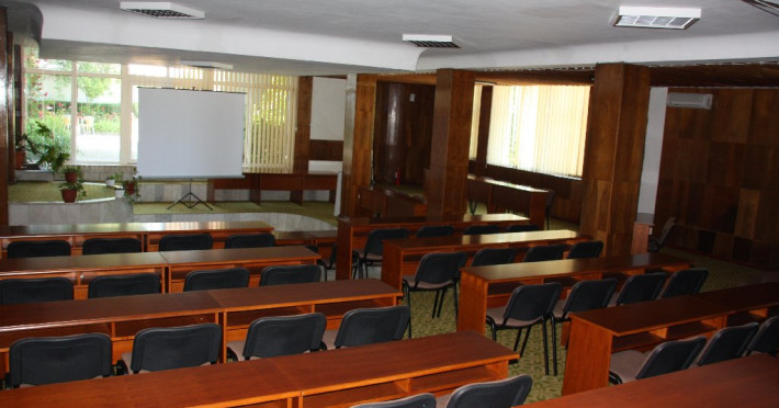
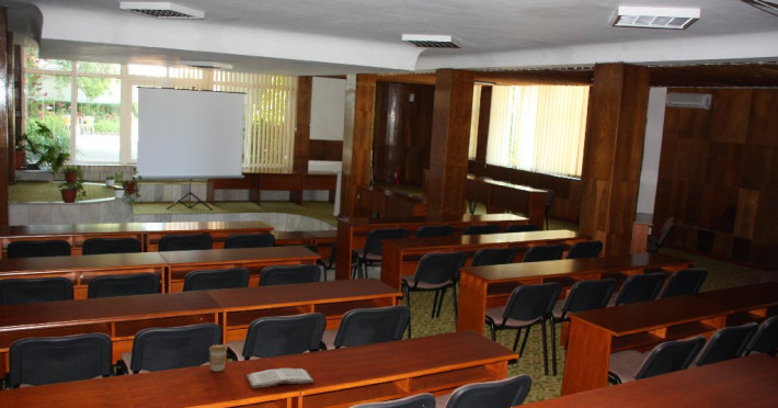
+ coffee cup (217, 356)
+ book (279, 376)
